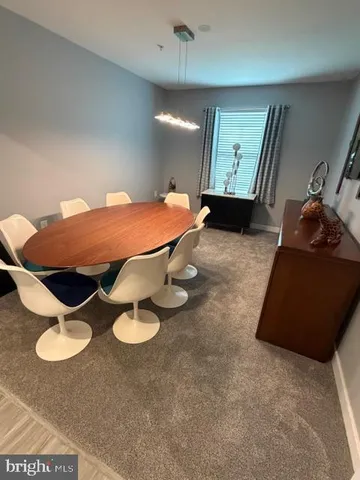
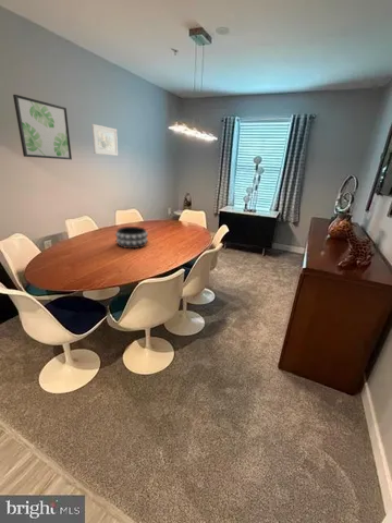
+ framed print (106, 141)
+ decorative bowl (132, 236)
+ wall art (46, 131)
